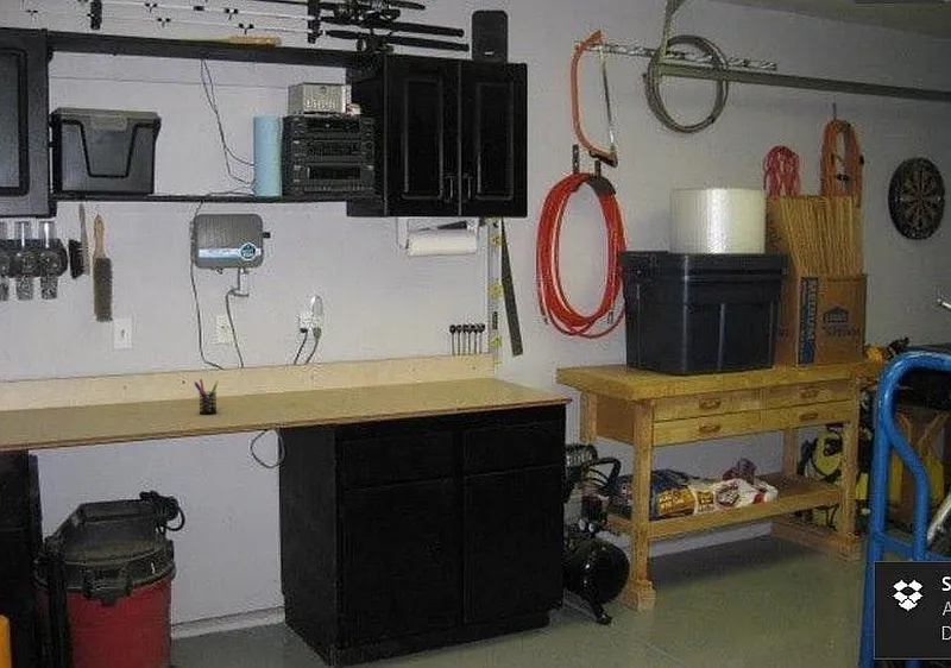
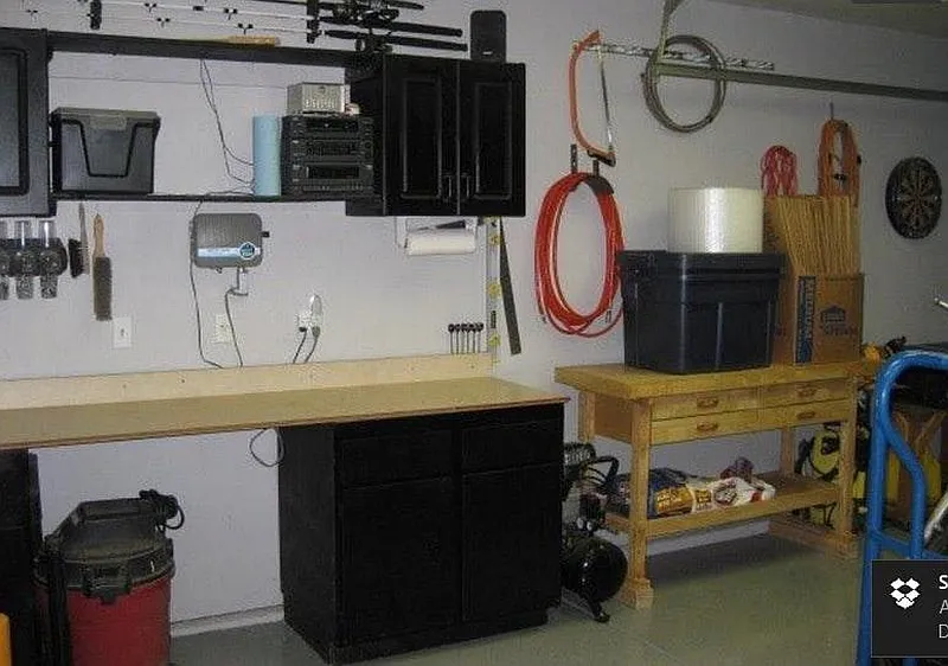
- pen holder (208, 395)
